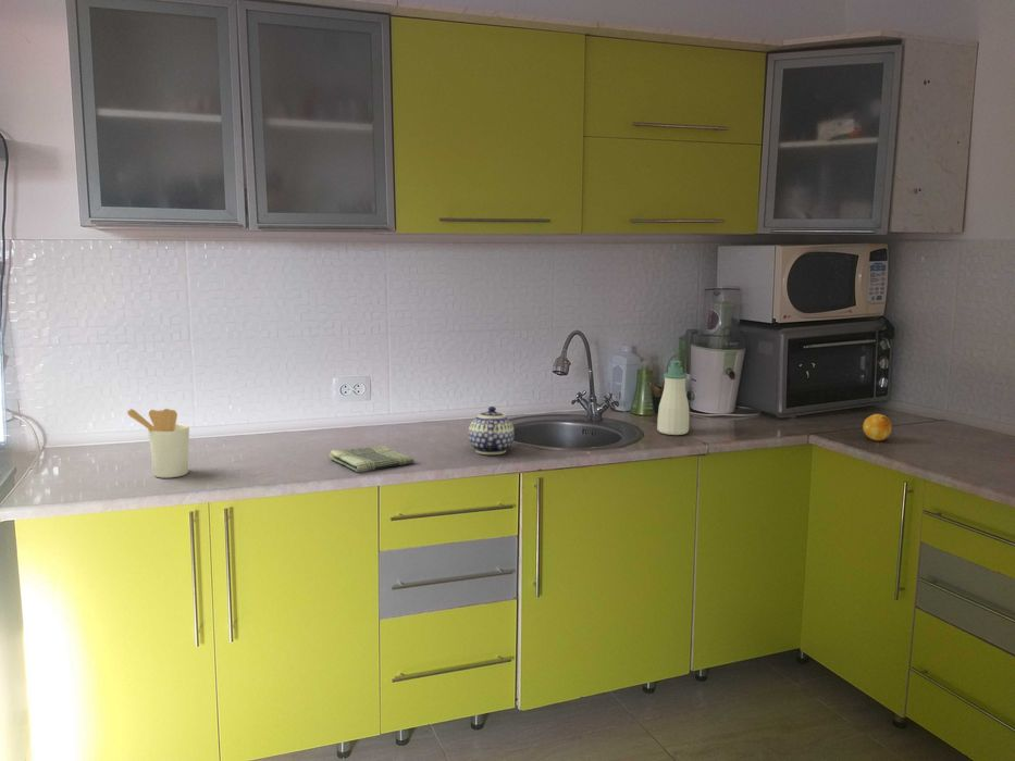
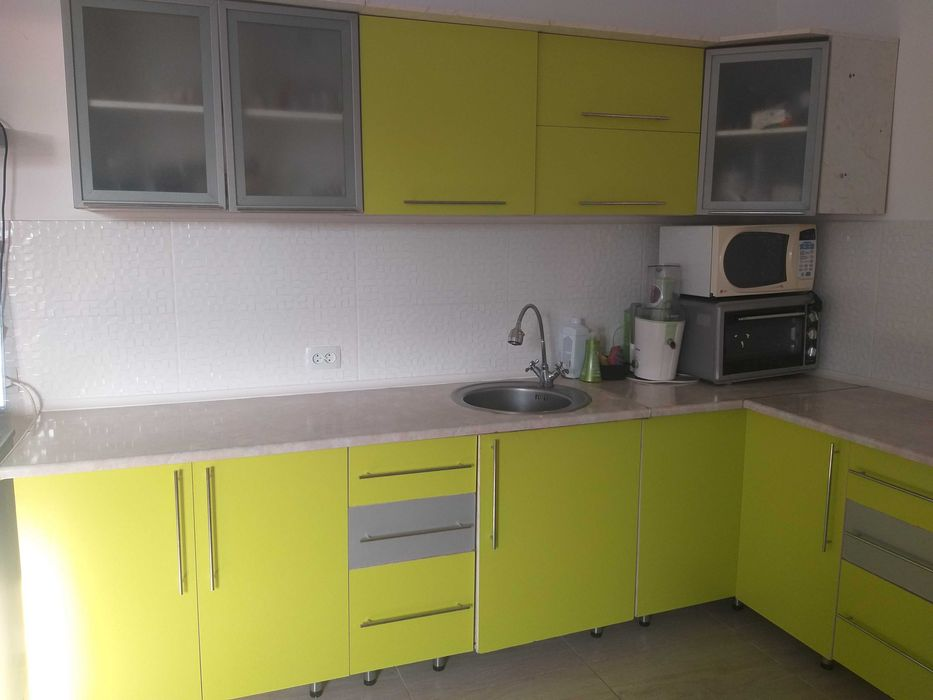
- dish towel (370, 456)
- teapot (491, 428)
- utensil holder (158, 440)
- soap bottle (673, 397)
- fruit (877, 426)
